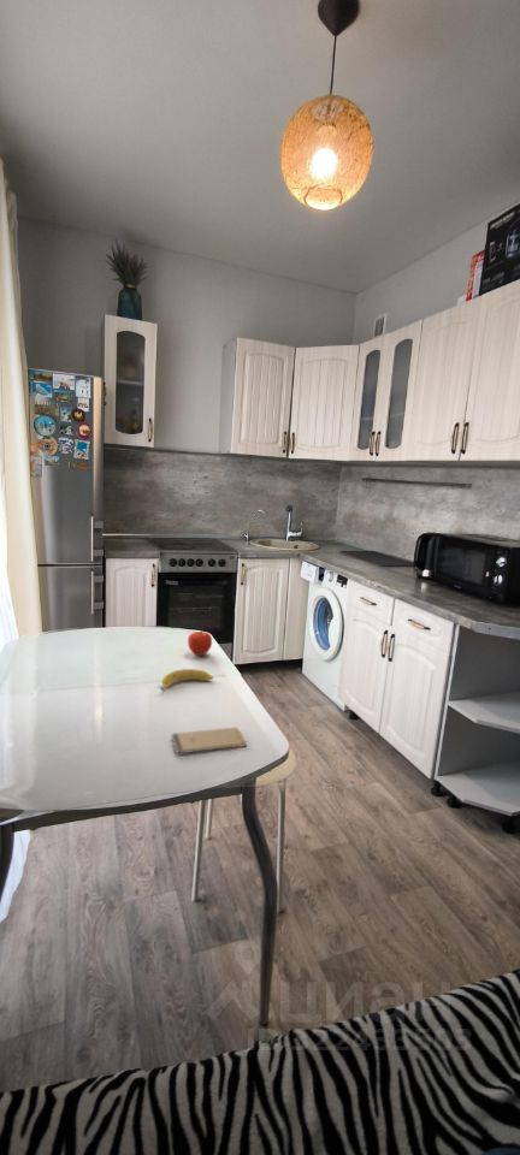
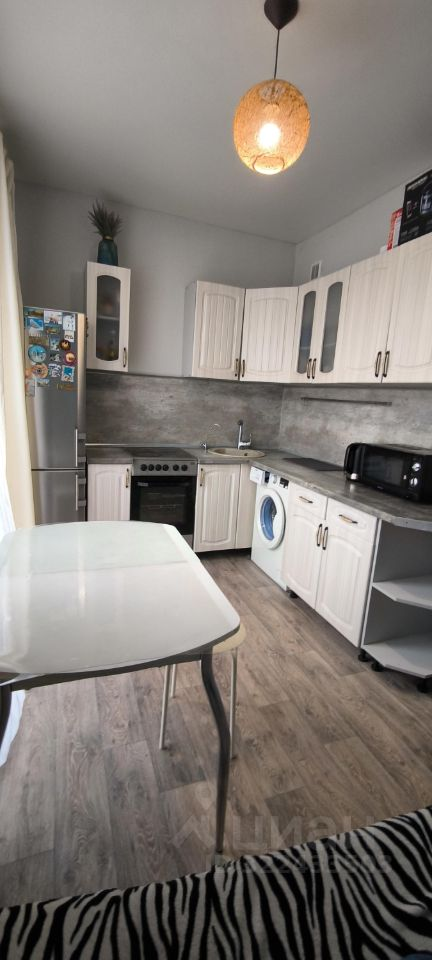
- smartphone (208, 739)
- banana (184, 679)
- fruit (200, 641)
